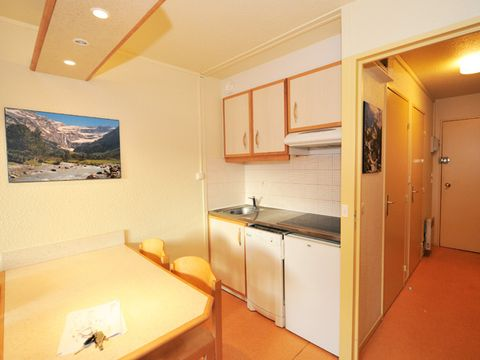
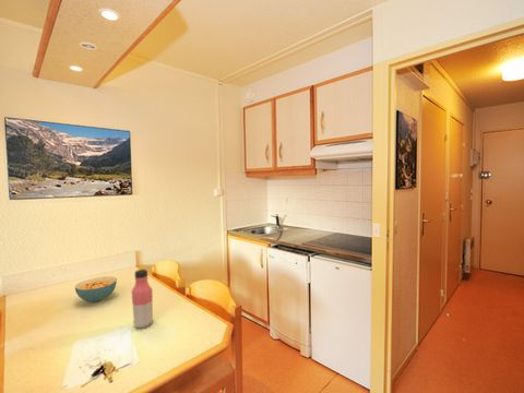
+ water bottle (142, 297)
+ cereal bowl (97, 290)
